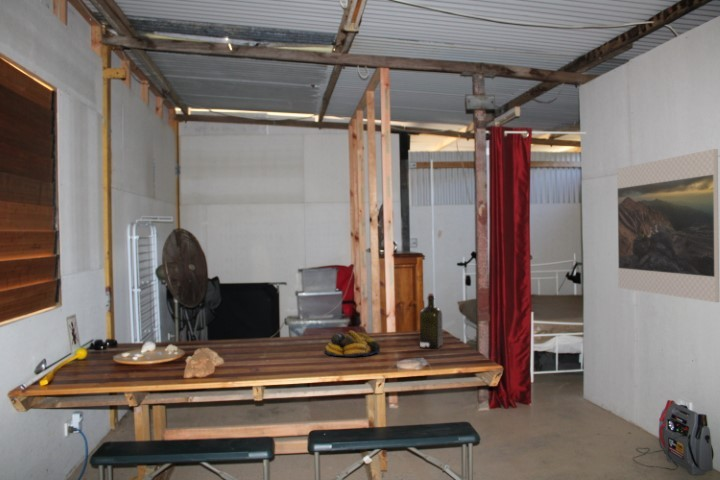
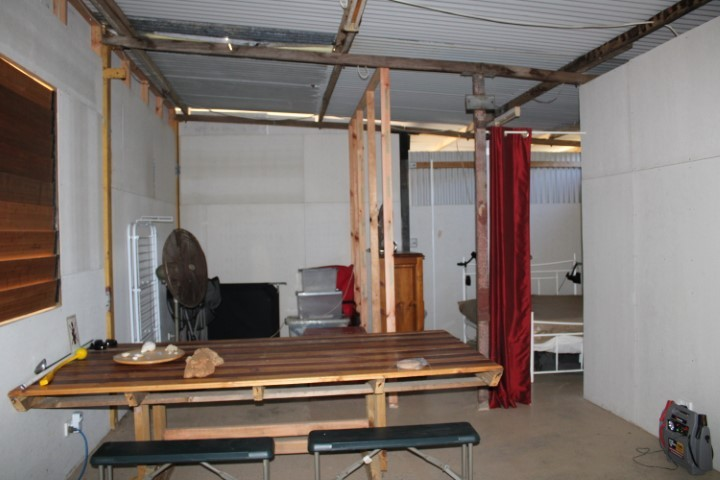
- fruit bowl (352, 341)
- liquor (431, 319)
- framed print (661, 227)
